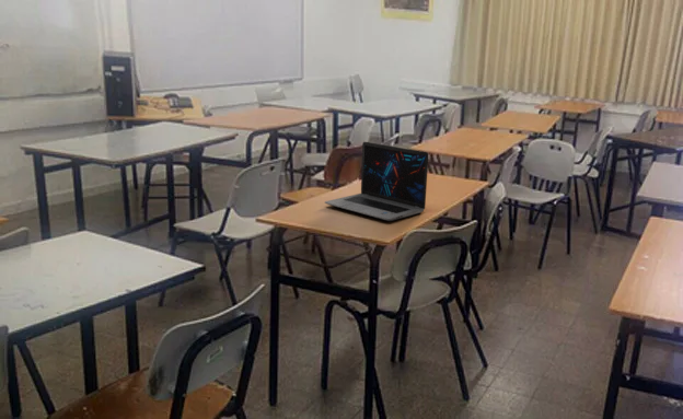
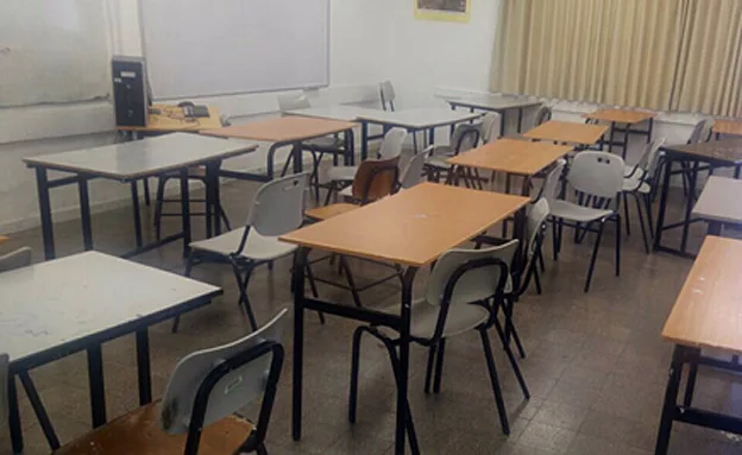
- laptop (374, 179)
